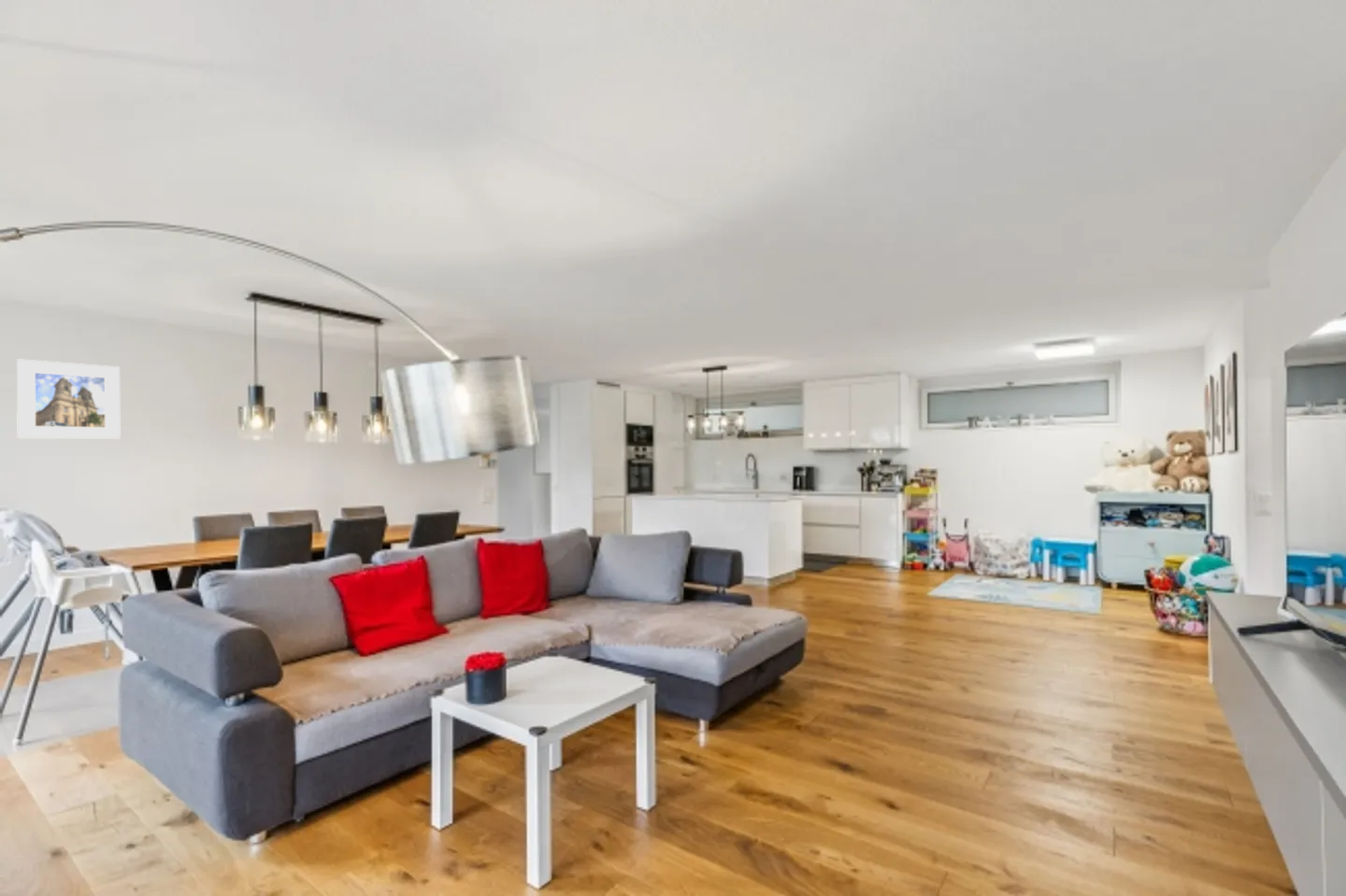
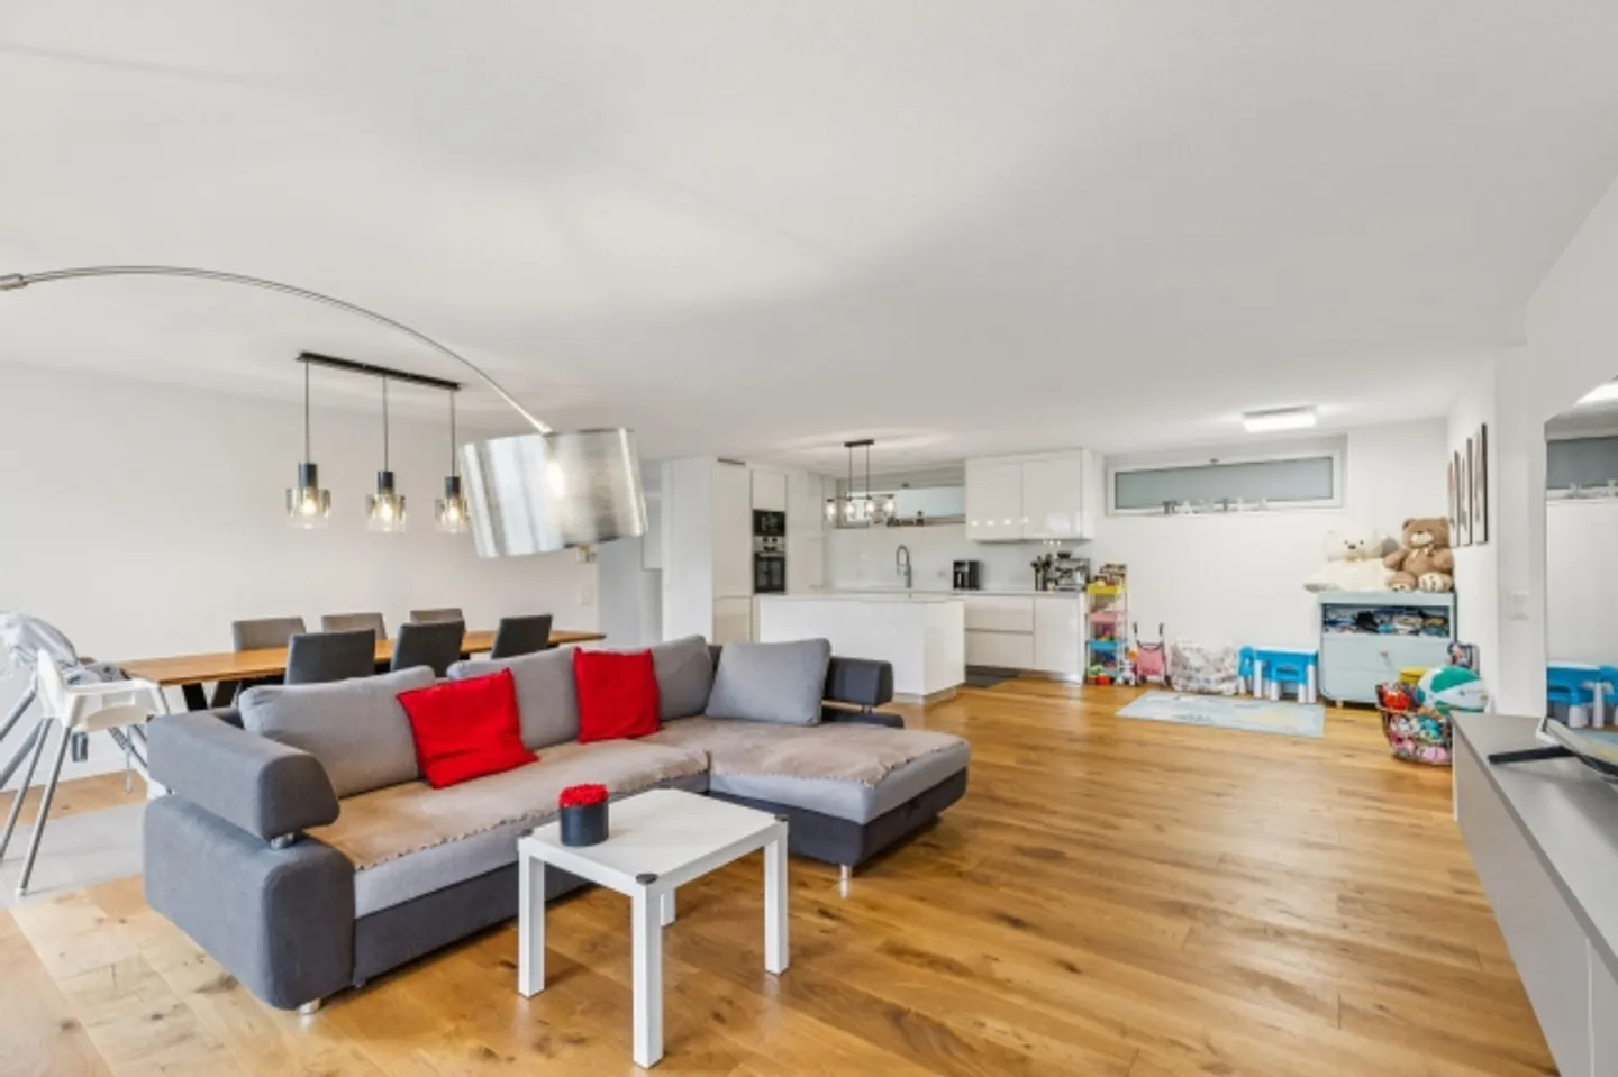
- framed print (70, 401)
